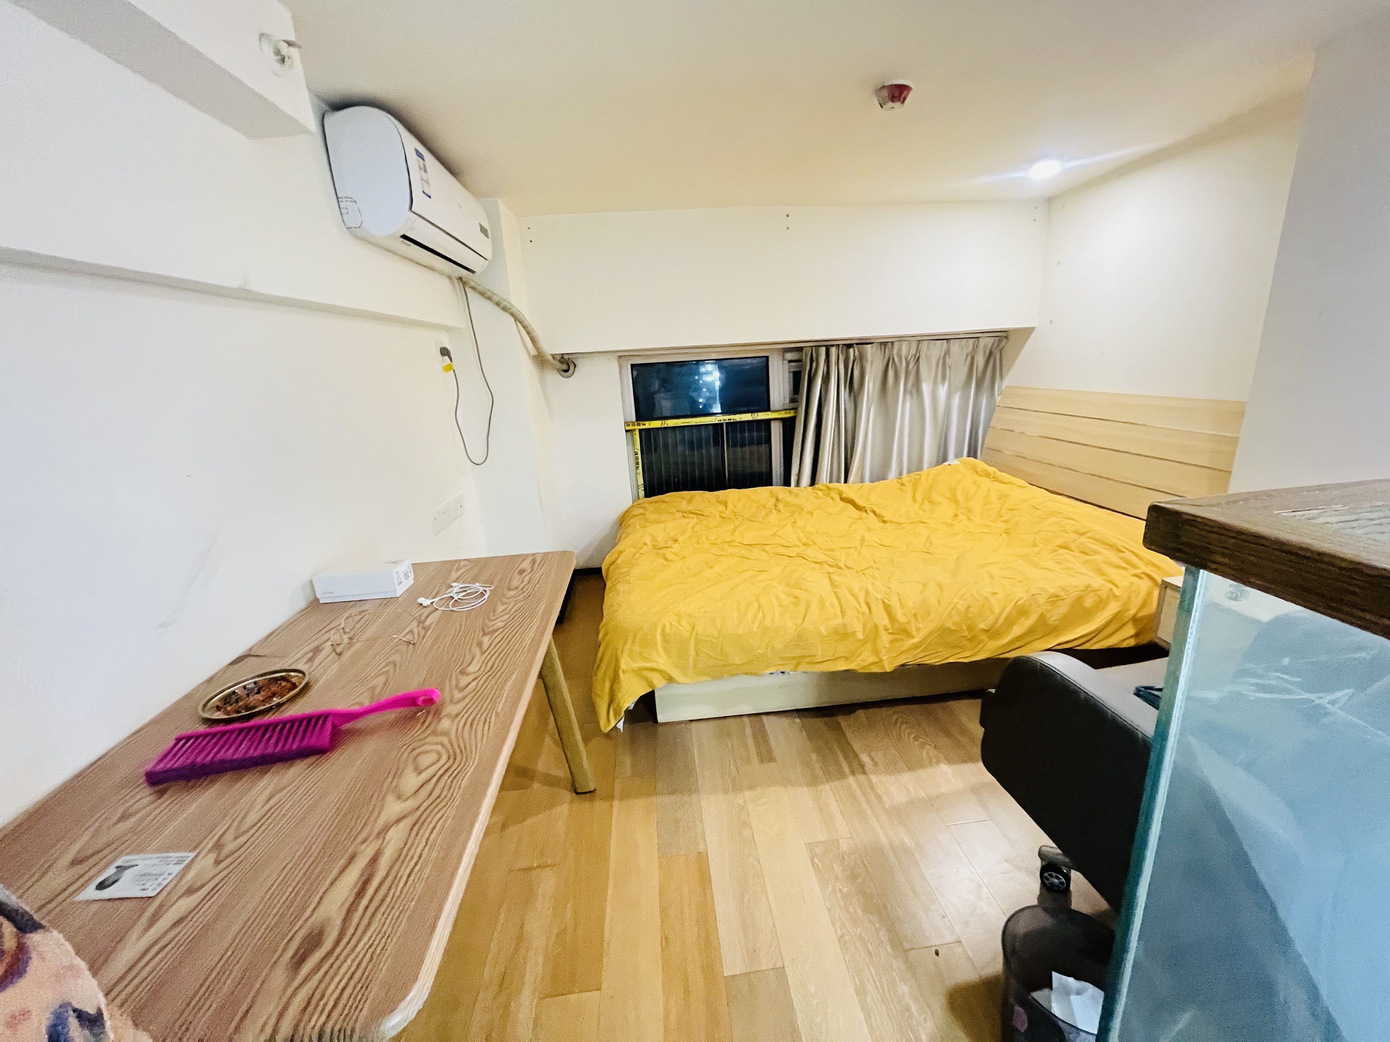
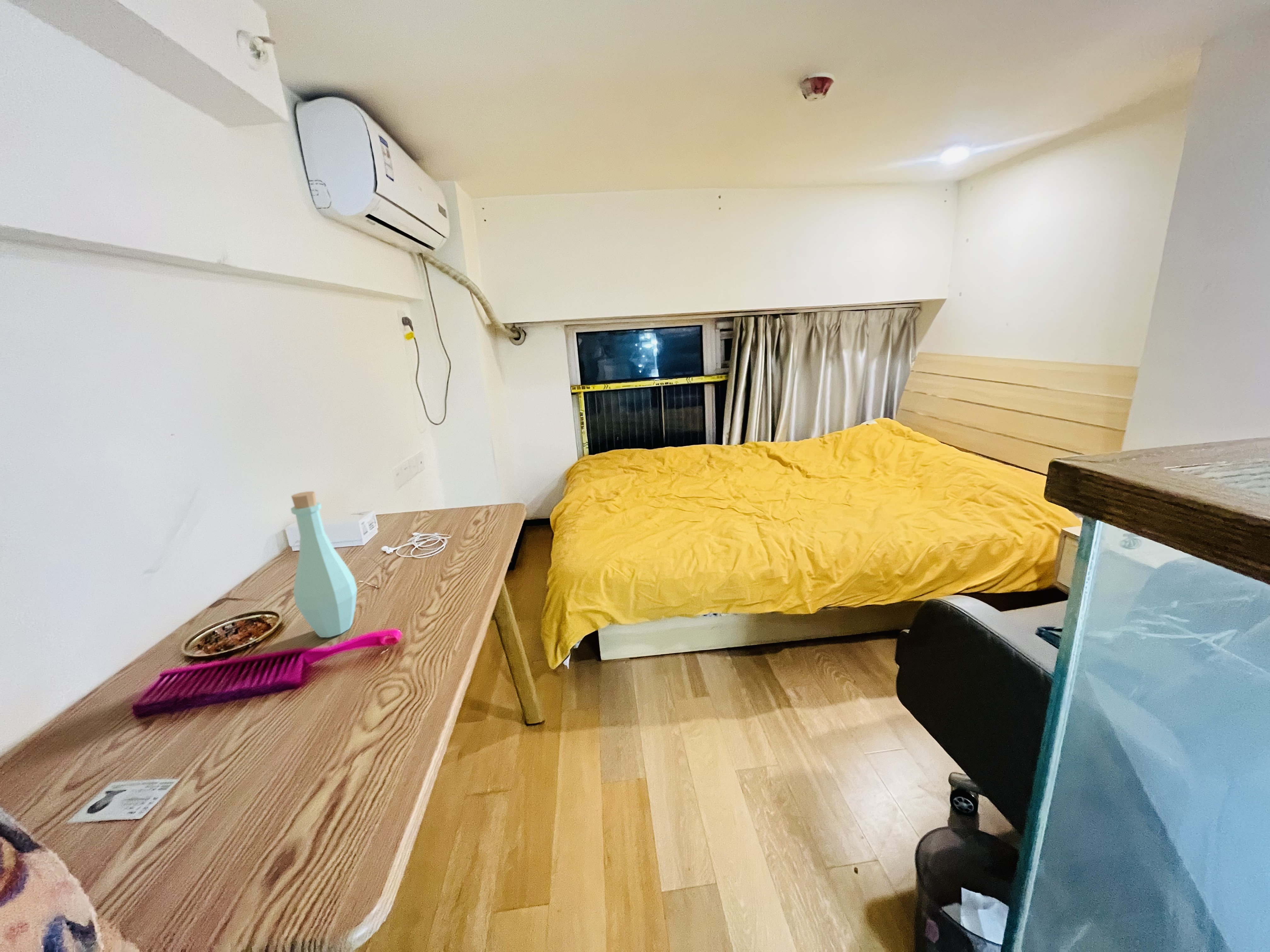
+ bottle (319, 564)
